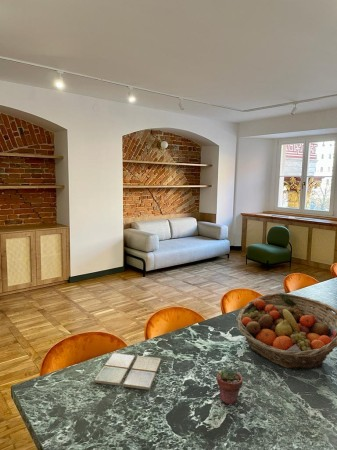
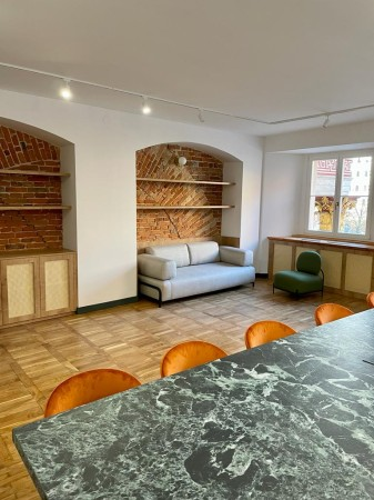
- potted succulent (229, 383)
- fruit basket (287, 328)
- drink coaster (130, 370)
